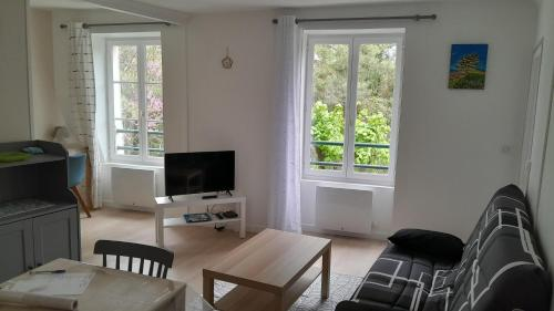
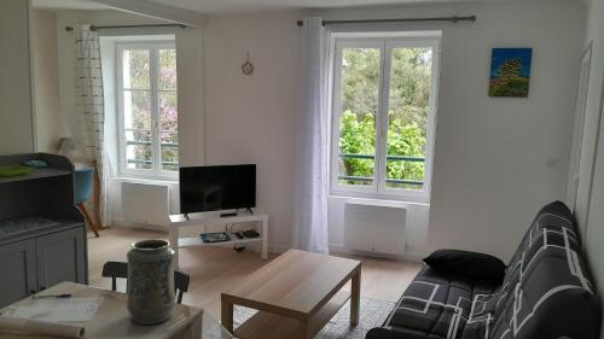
+ decorative vase (151, 280)
